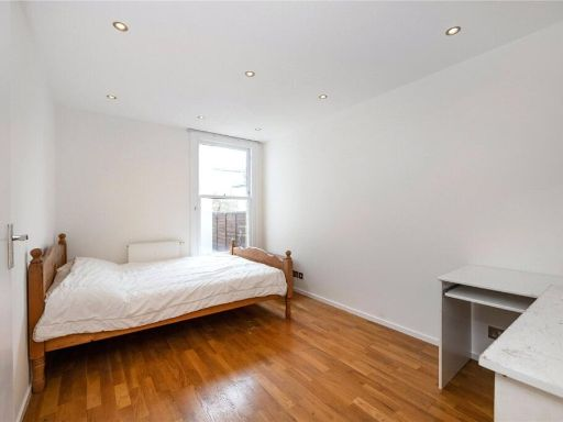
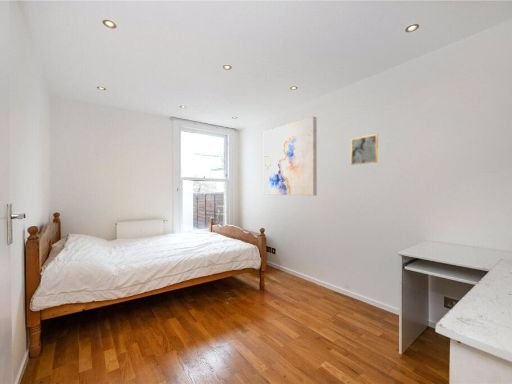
+ wall art (363, 150)
+ wall art (287, 160)
